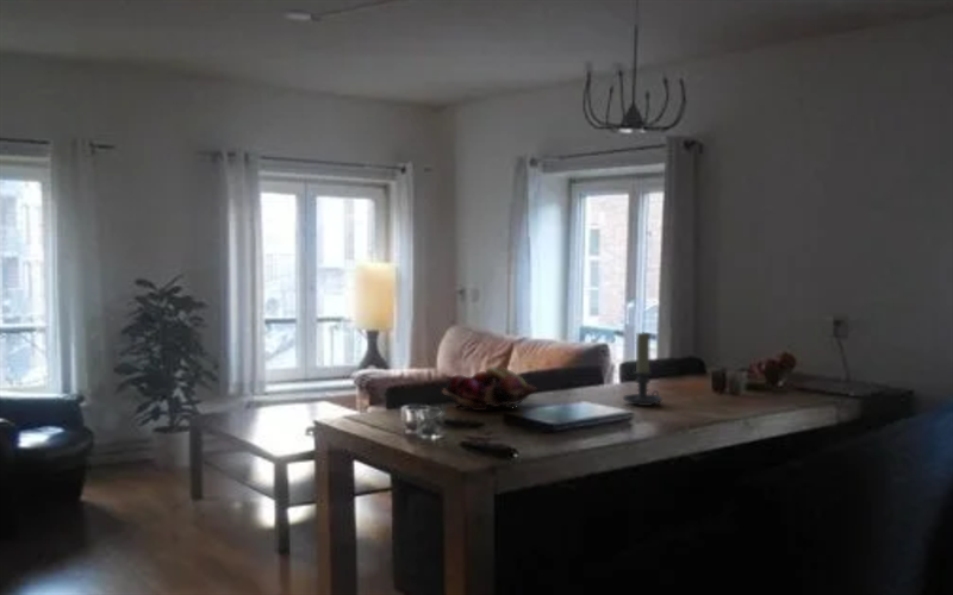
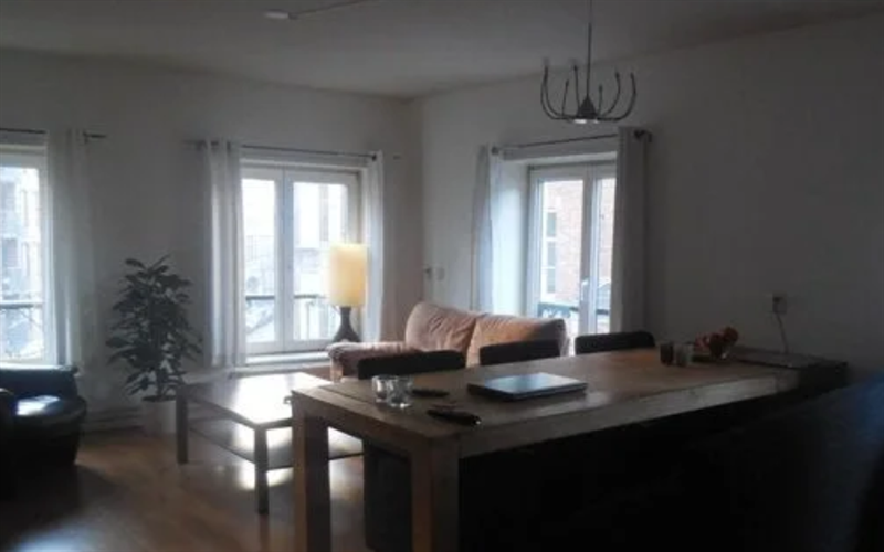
- fruit basket (490, 387)
- candle holder (644, 367)
